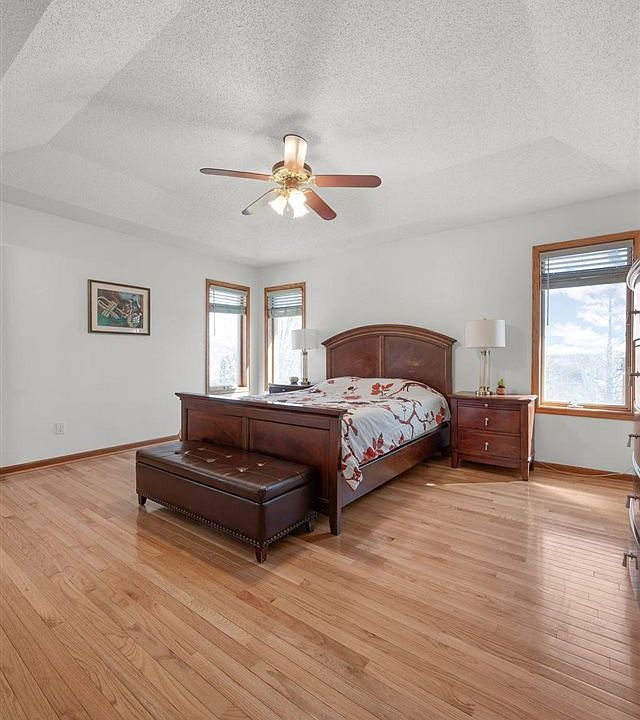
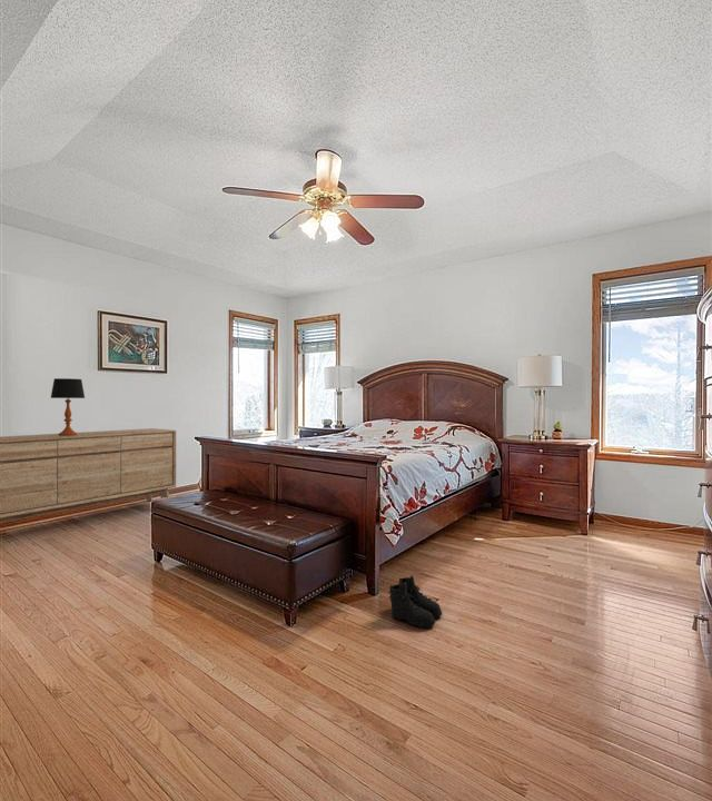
+ sideboard (80, 476)
+ table lamp (68, 406)
+ boots (415, 597)
